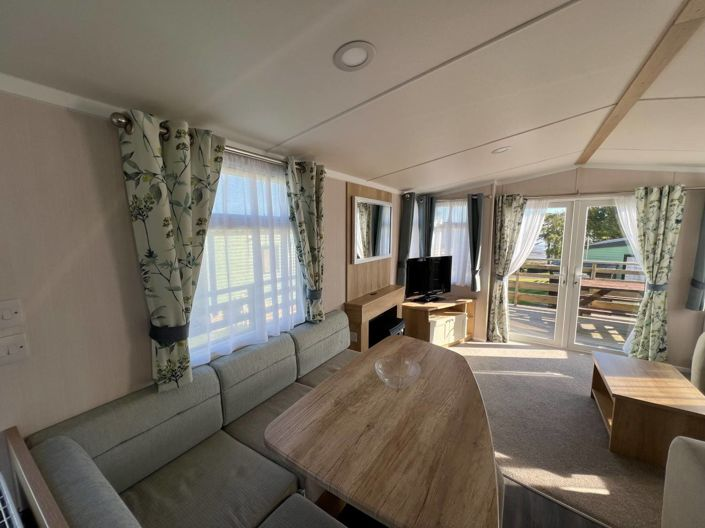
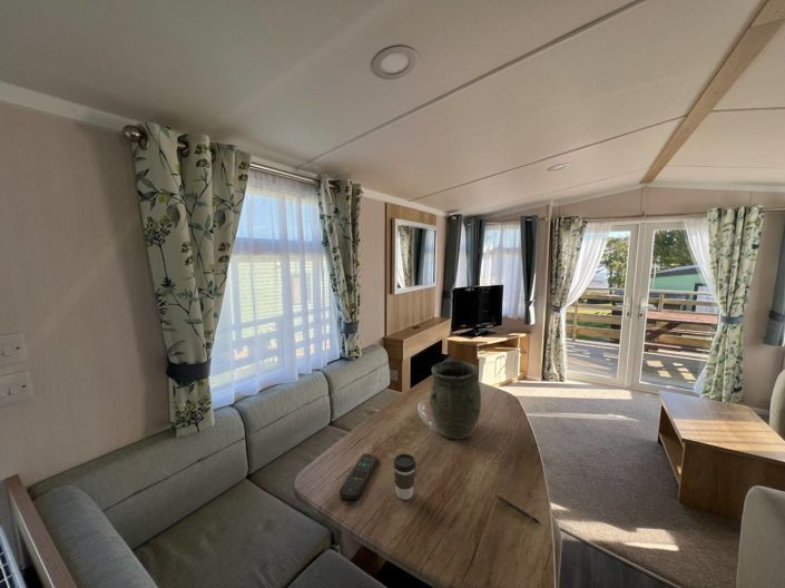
+ coffee cup (404, 477)
+ vase (454, 399)
+ pen (517, 508)
+ remote control (360, 473)
